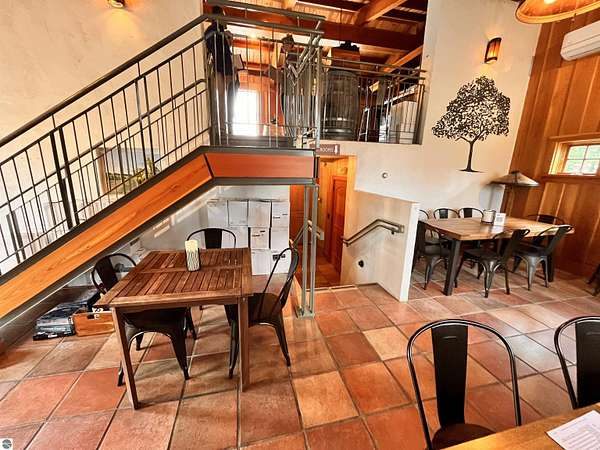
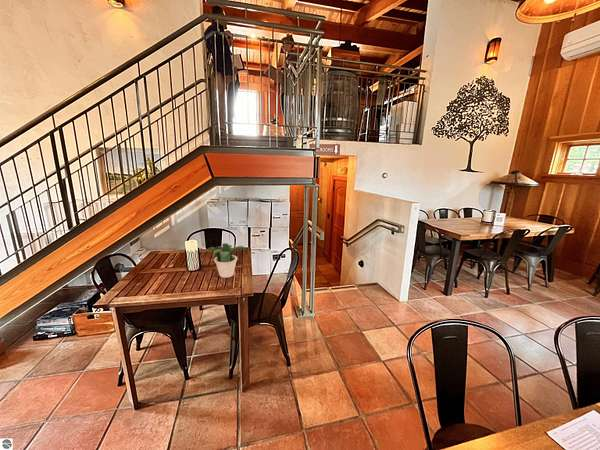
+ potted plant (226, 261)
